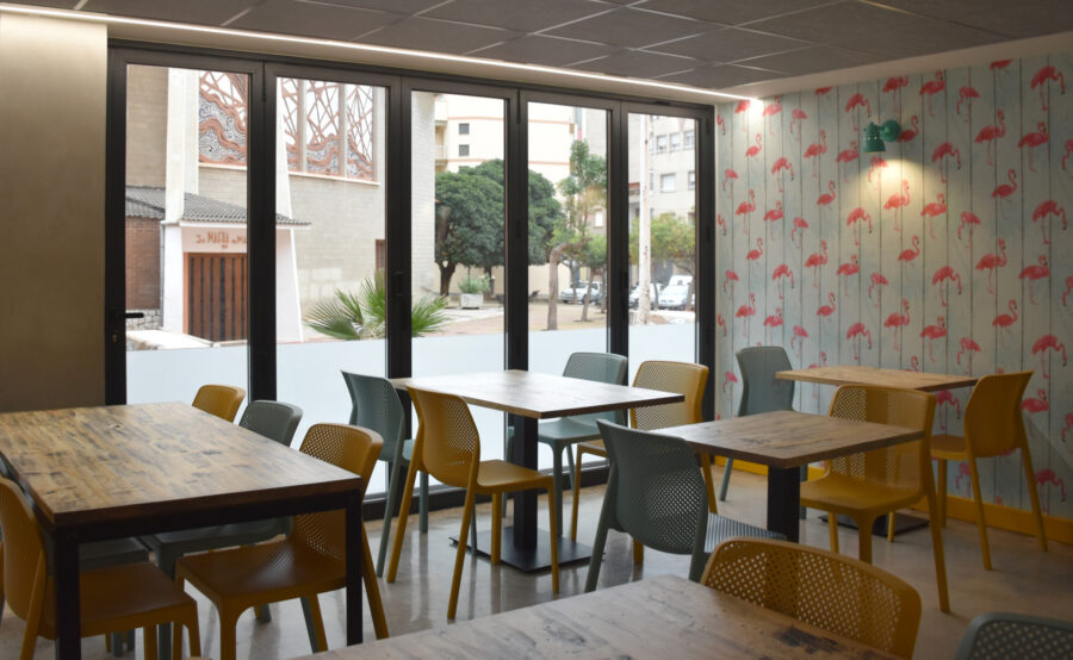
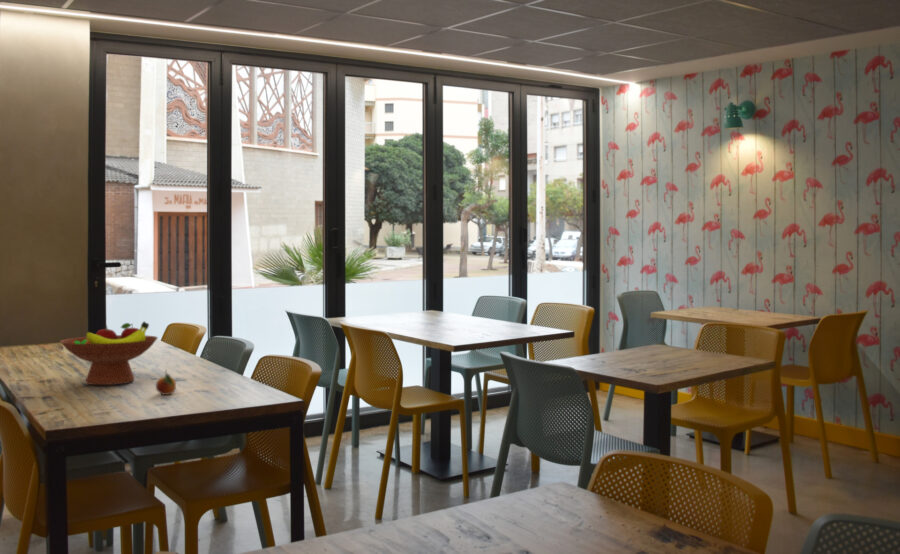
+ fruit (167, 382)
+ fruit bowl (110, 352)
